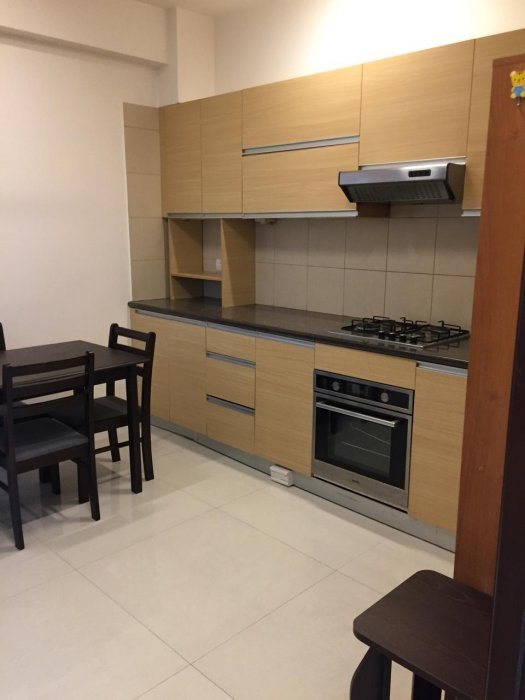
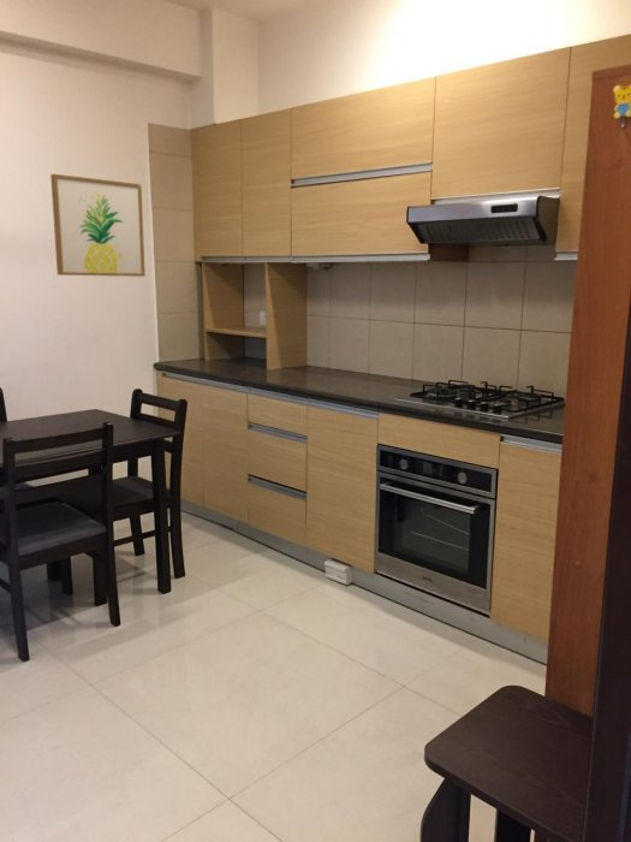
+ wall art (100, 227)
